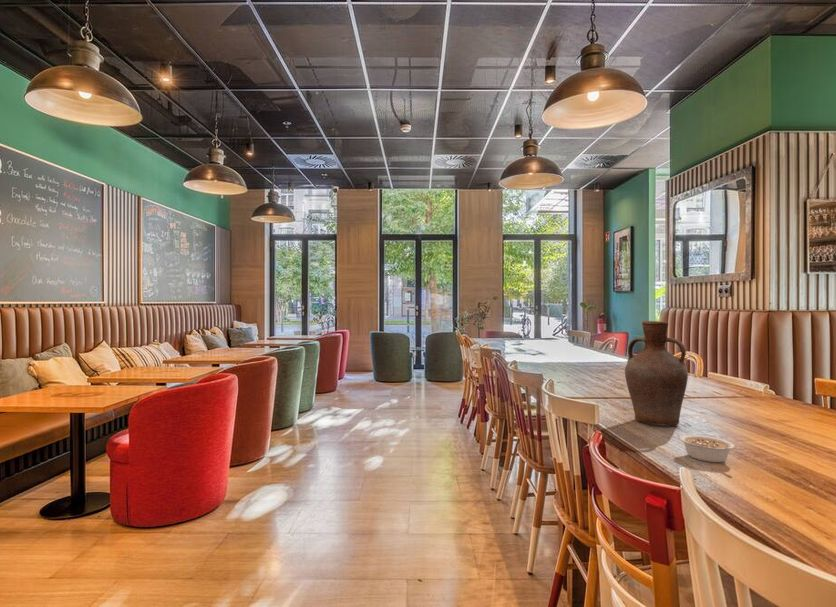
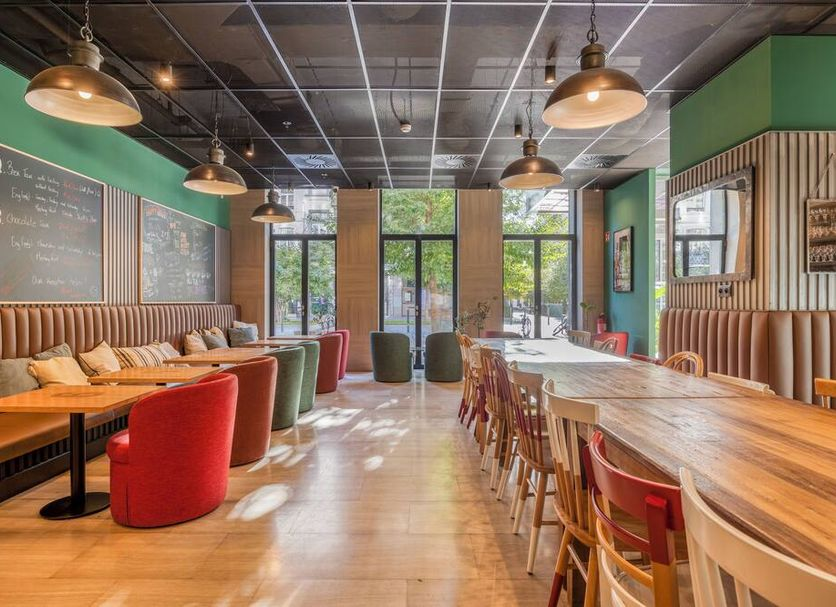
- vase (655, 371)
- legume (708, 448)
